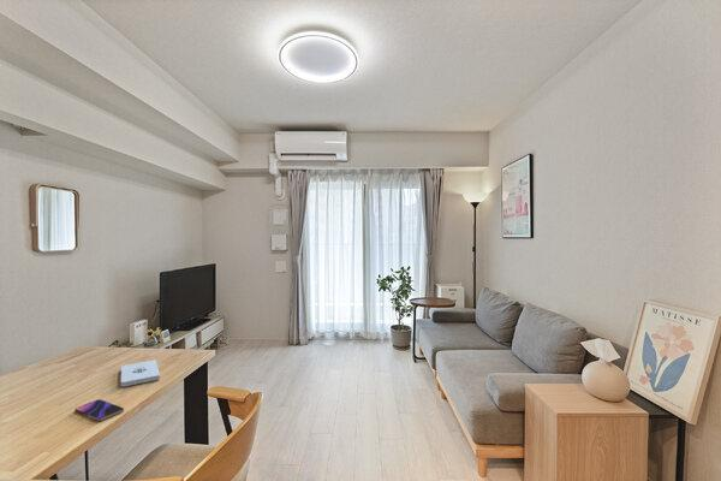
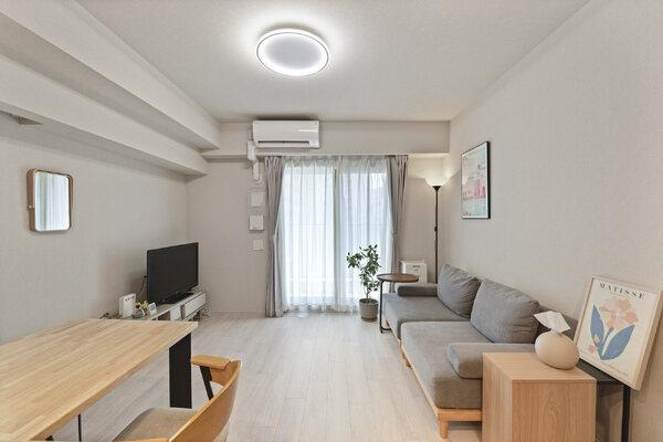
- smartphone (99, 409)
- notepad (139, 372)
